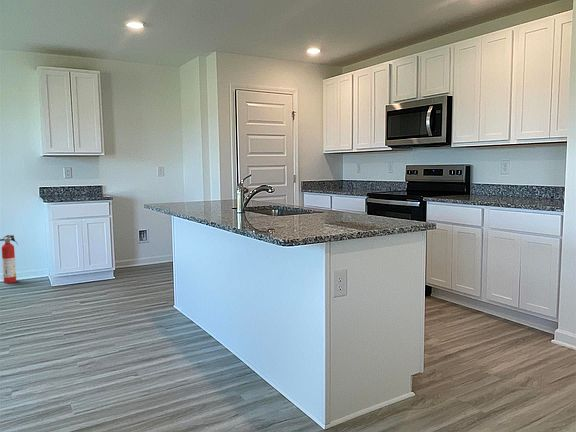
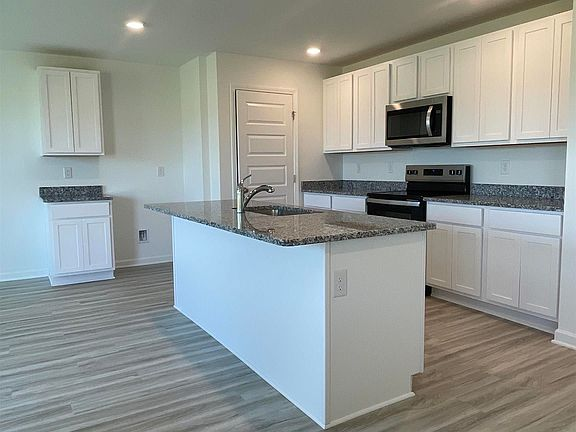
- fire extinguisher (9, 258)
